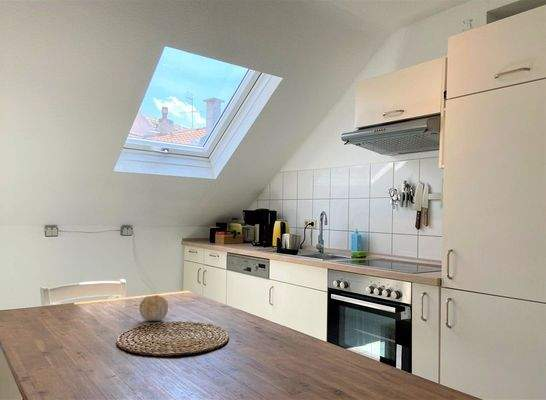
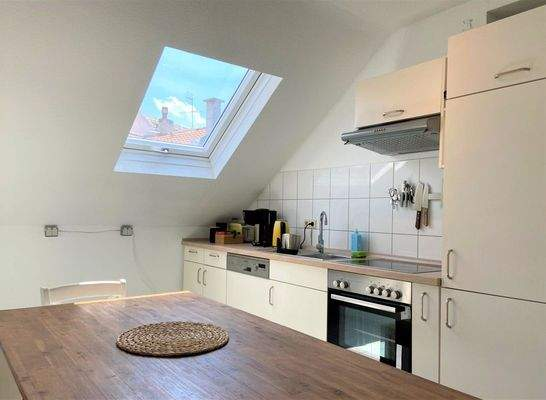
- fruit (153, 308)
